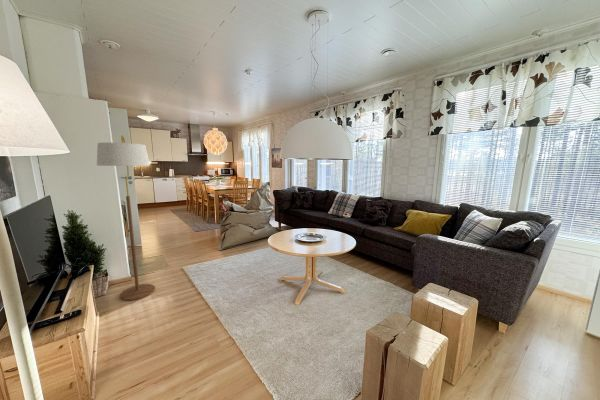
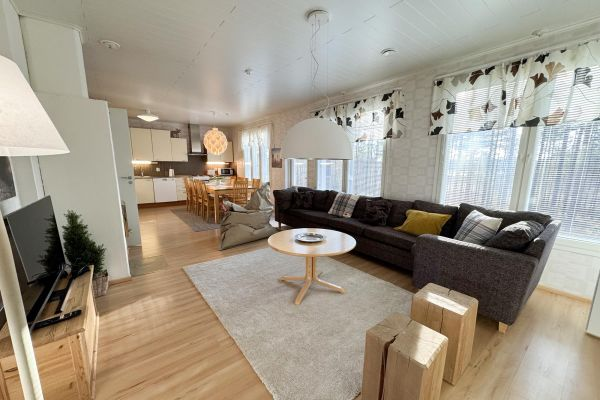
- floor lamp (130, 216)
